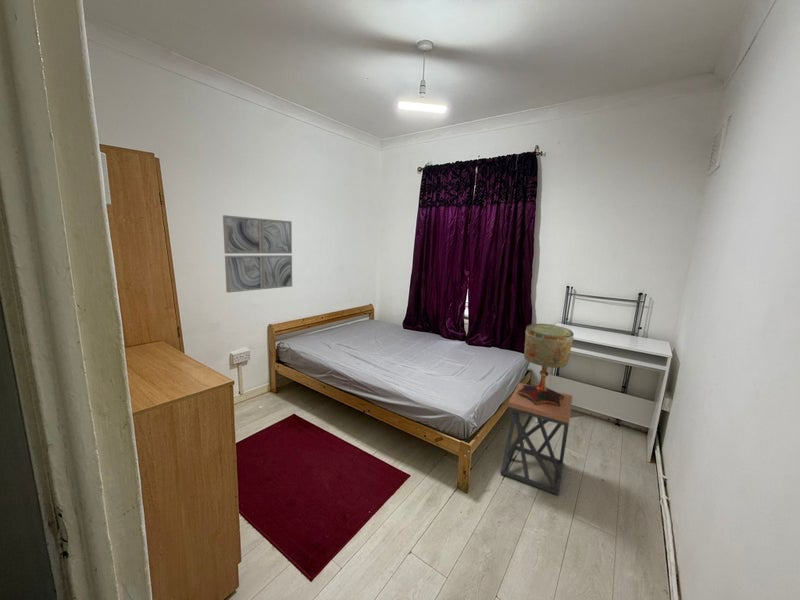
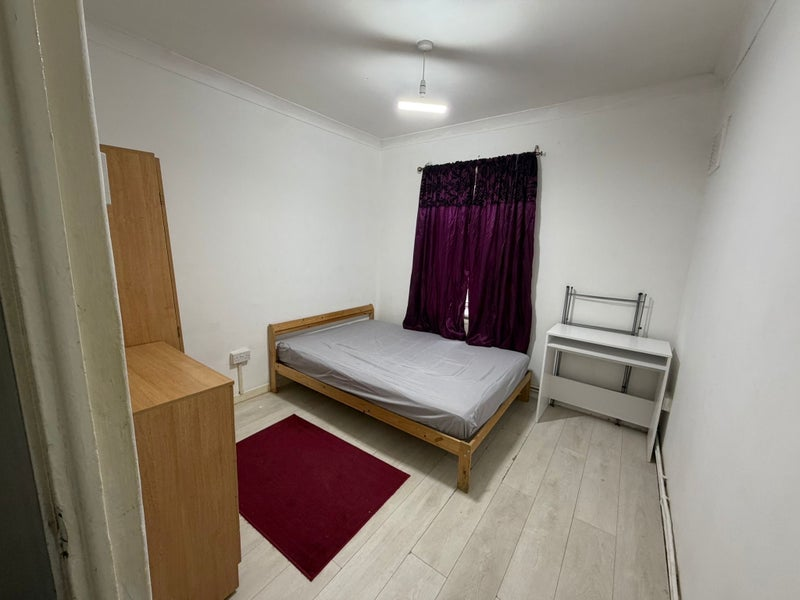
- table lamp (545, 362)
- stool (534, 431)
- wall art (261, 255)
